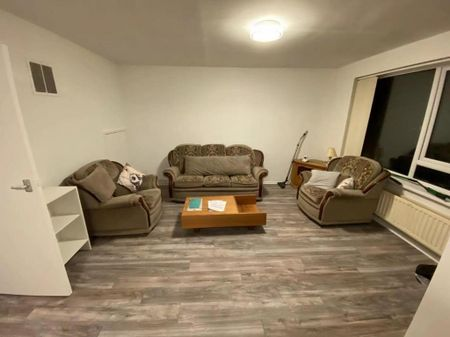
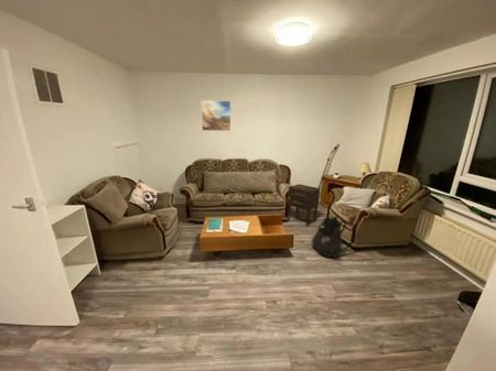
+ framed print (216, 116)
+ backpack (333, 233)
+ nightstand (302, 204)
